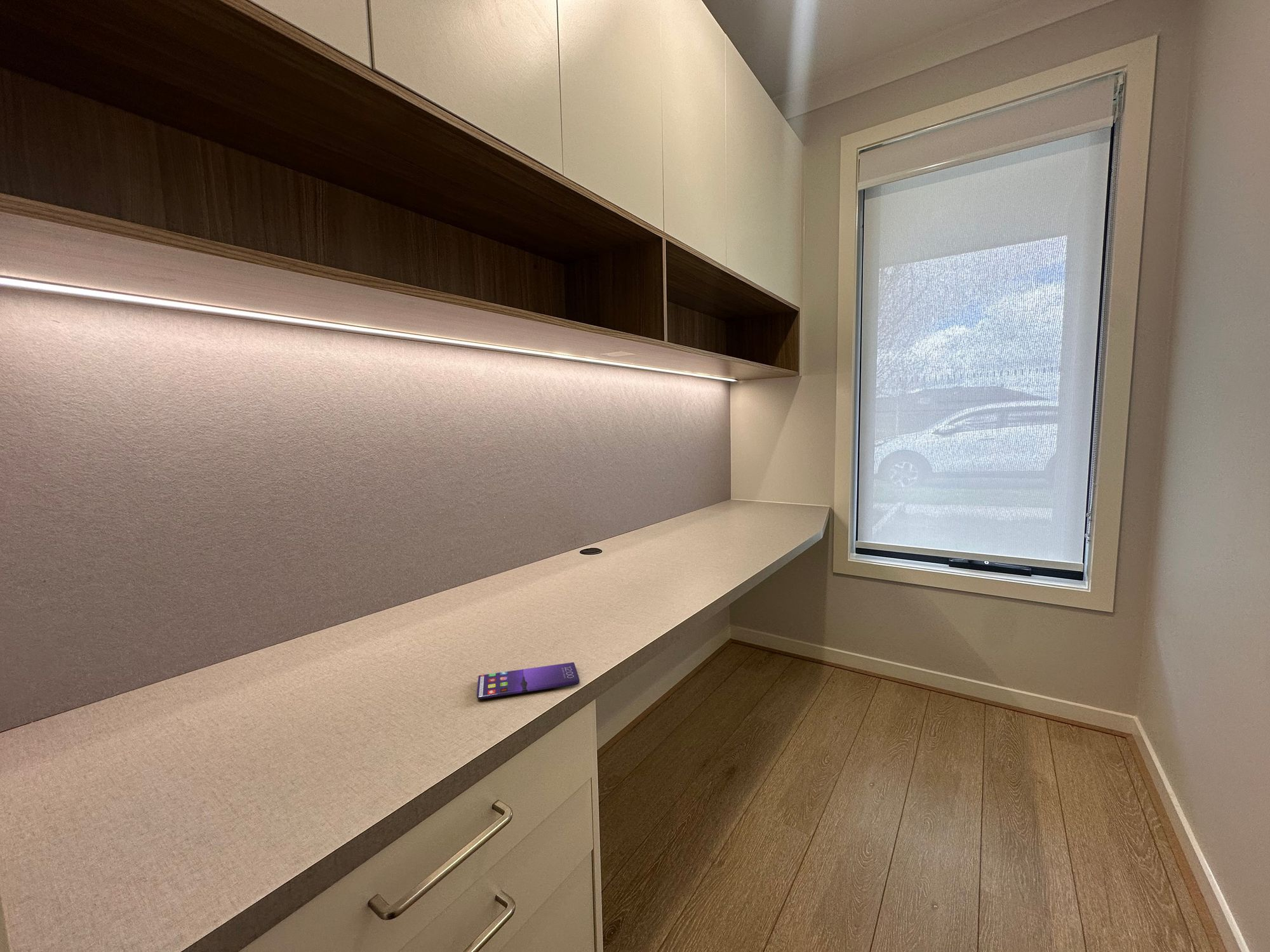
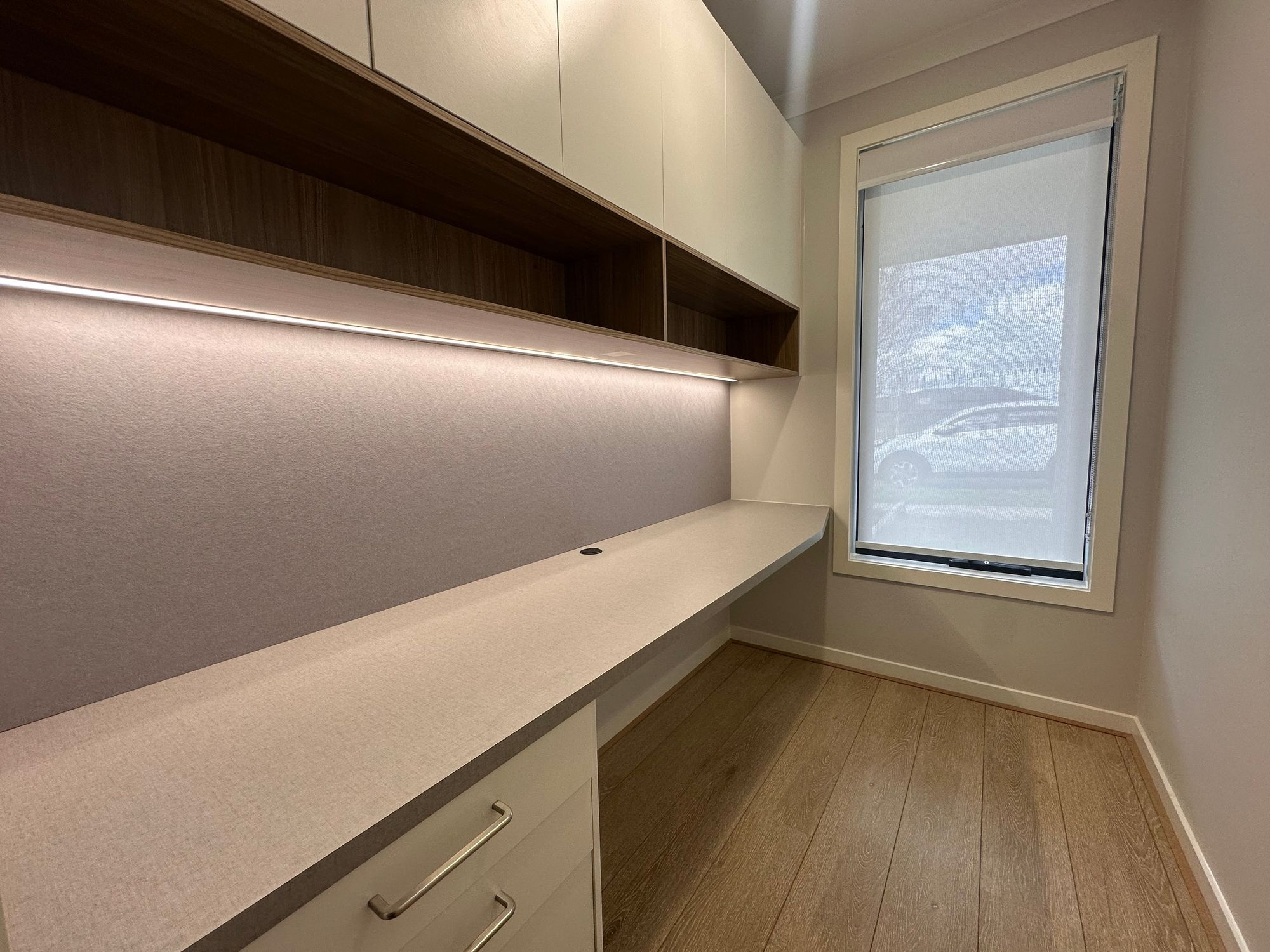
- smartphone (528, 679)
